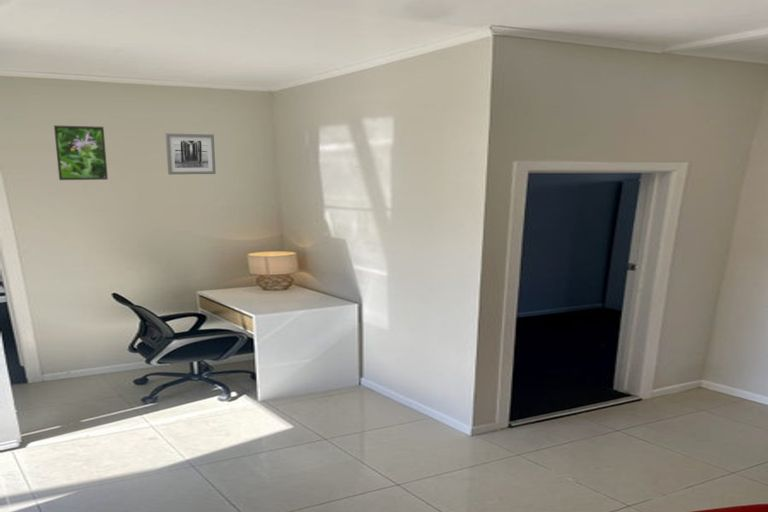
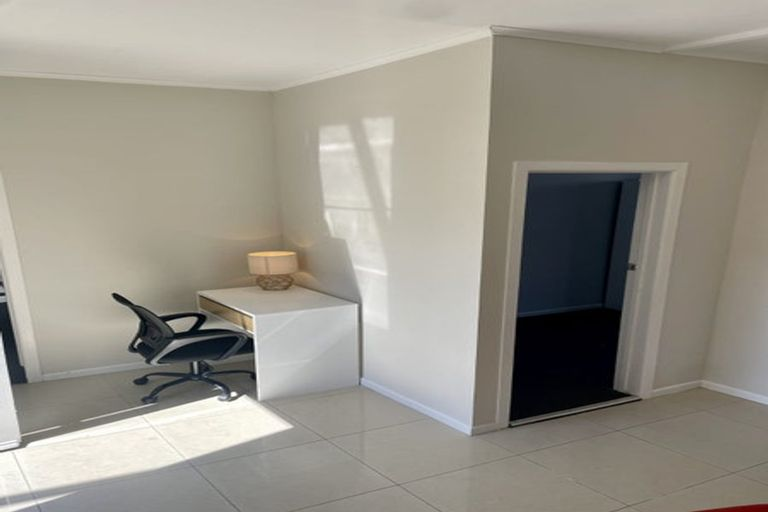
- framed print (81, 153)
- wall art (191, 154)
